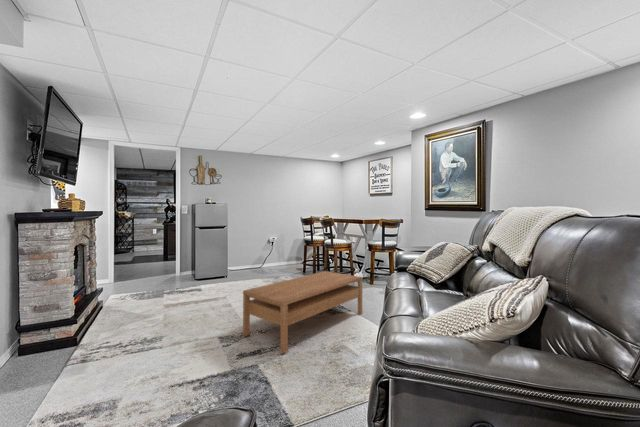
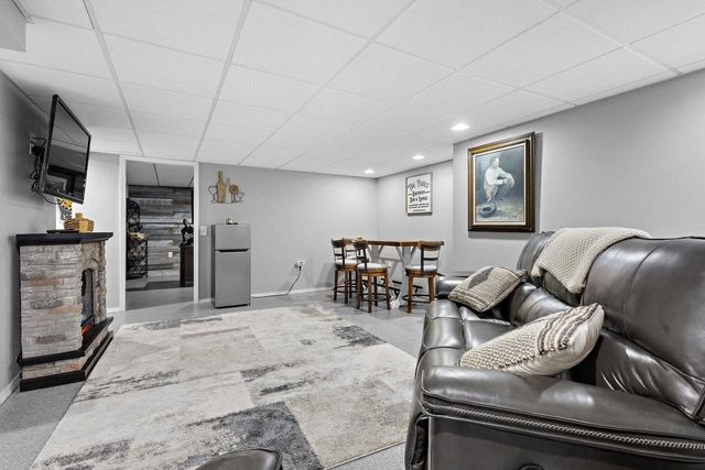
- coffee table (308, 303)
